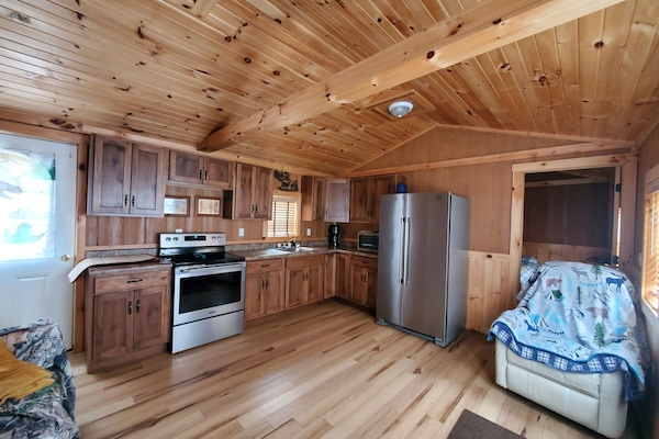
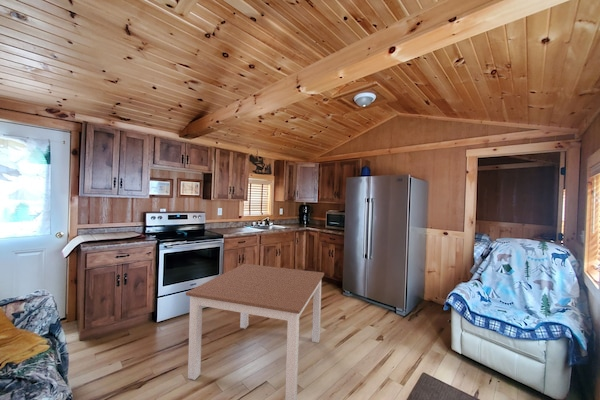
+ dining table (264, 316)
